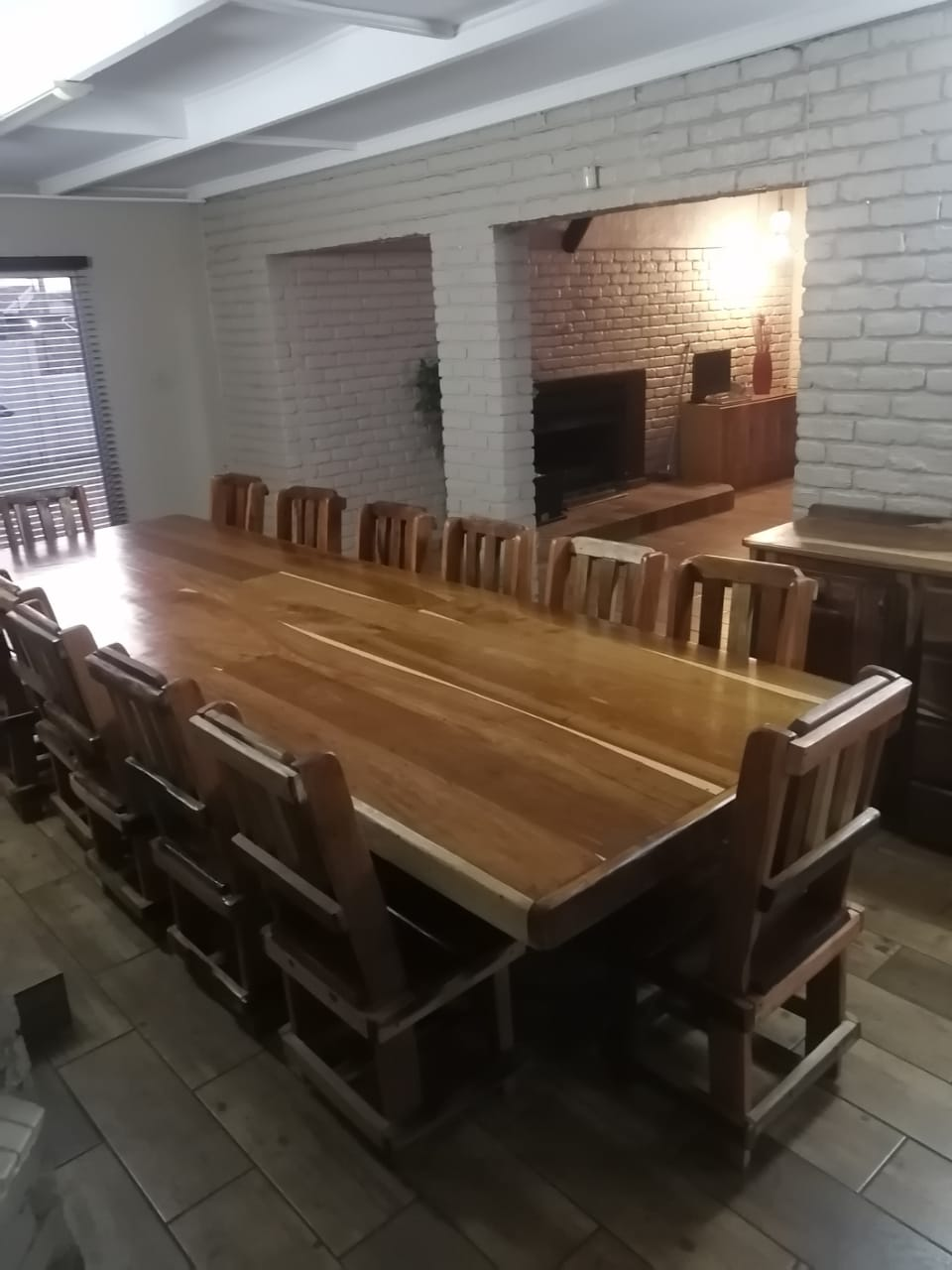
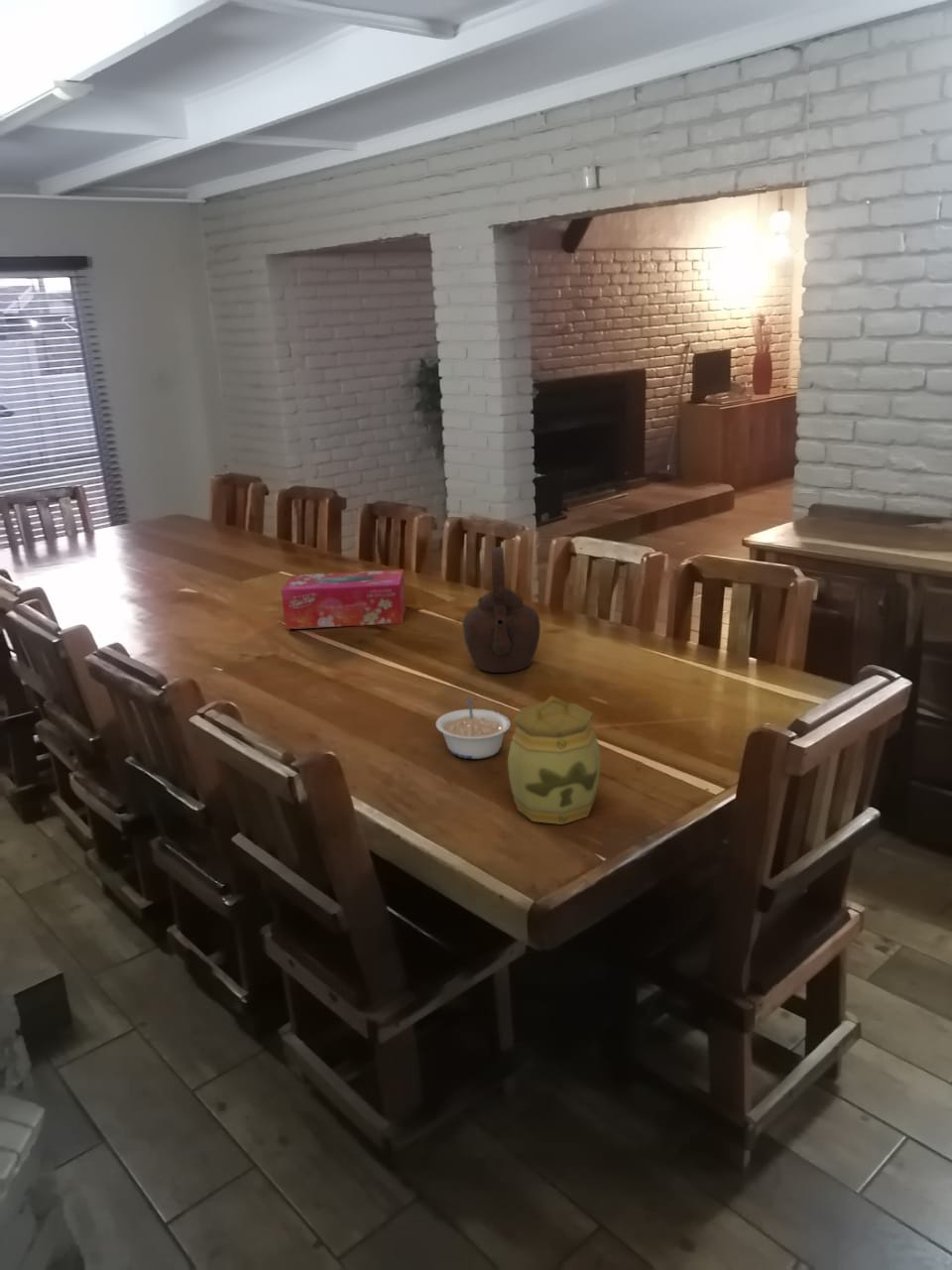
+ legume (471, 732)
+ teapot (500, 610)
+ jar (553, 751)
+ tissue box (345, 598)
